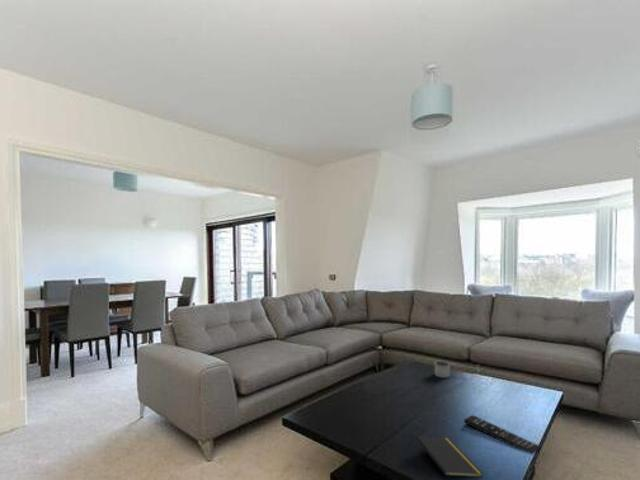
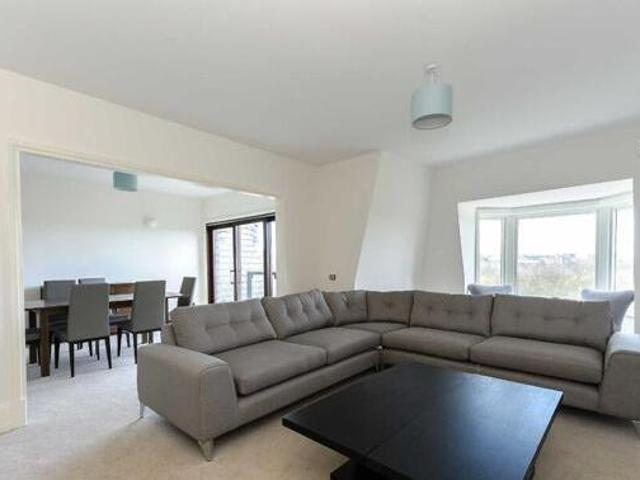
- notepad (447, 455)
- remote control (499, 432)
- mug (443, 369)
